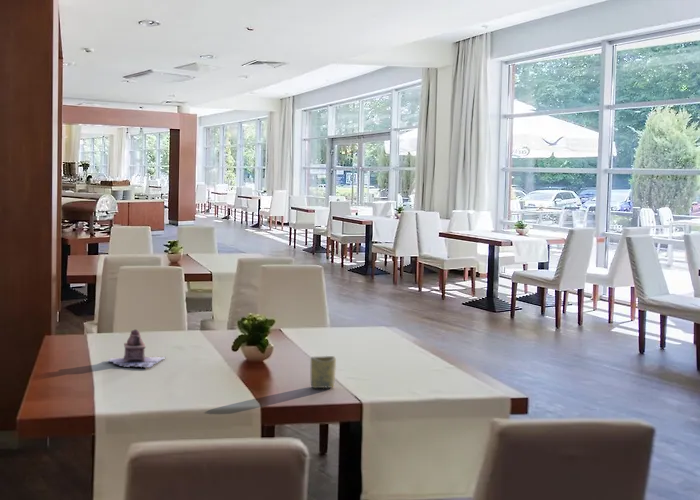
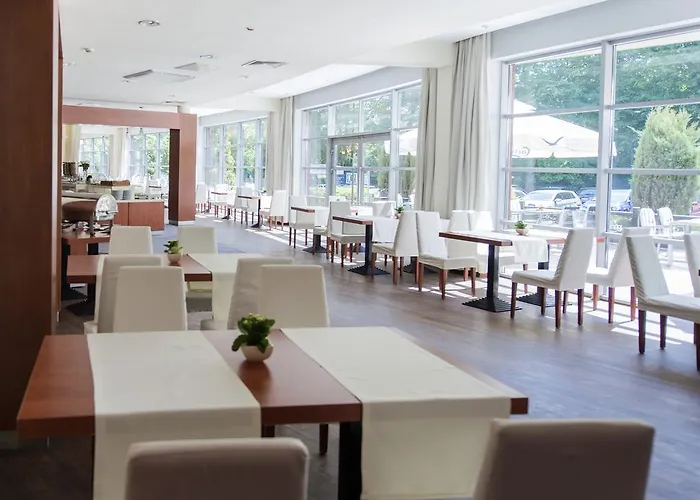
- teapot (134, 345)
- cup (322, 372)
